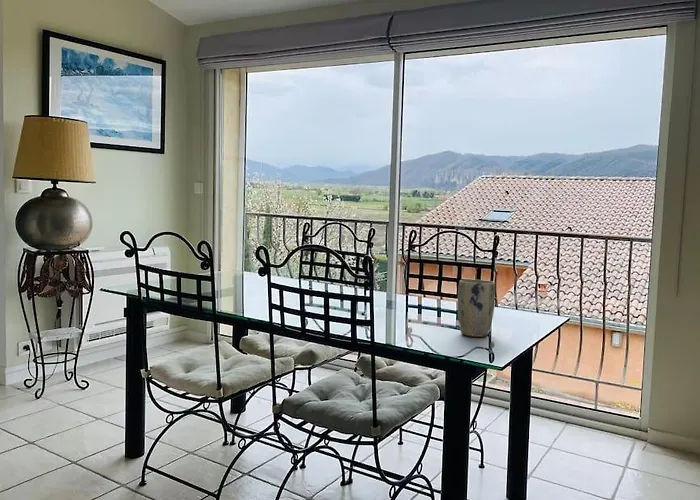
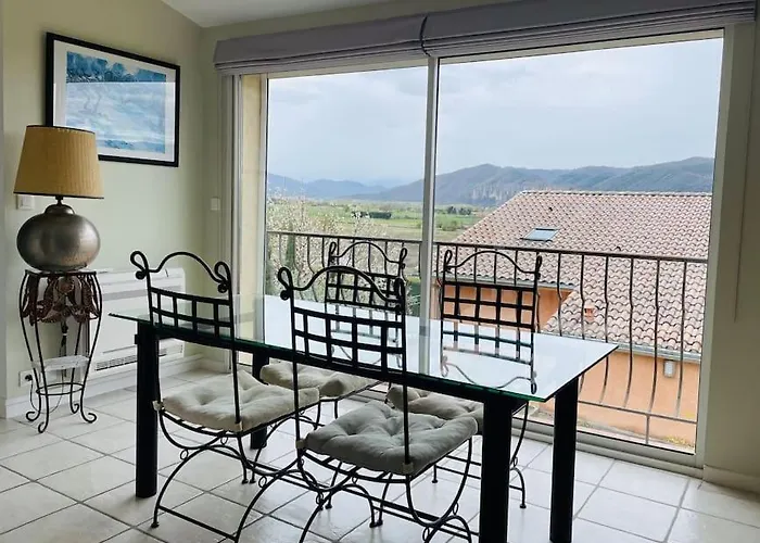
- plant pot (475, 307)
